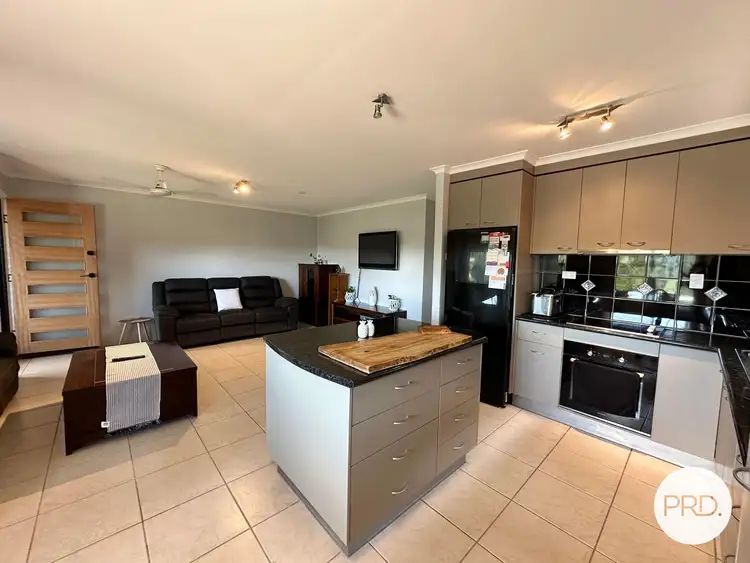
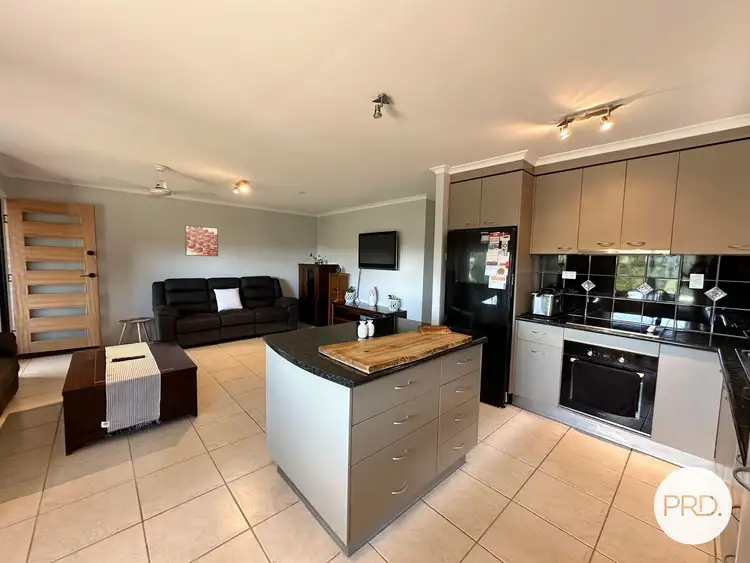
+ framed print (202, 241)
